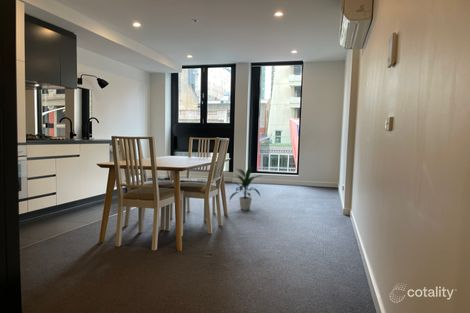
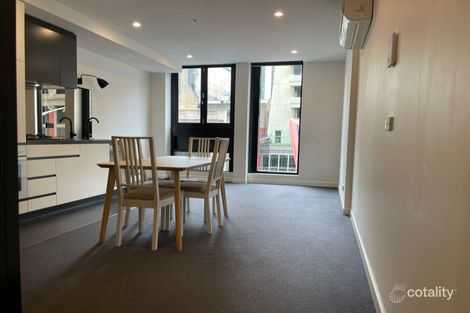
- indoor plant (244, 187)
